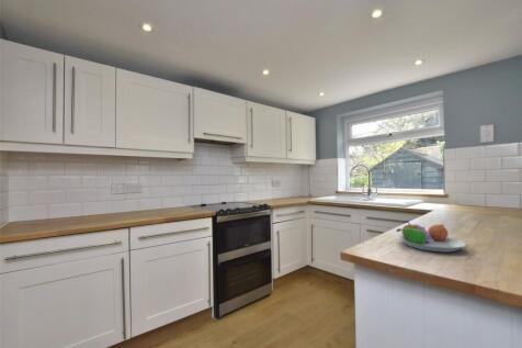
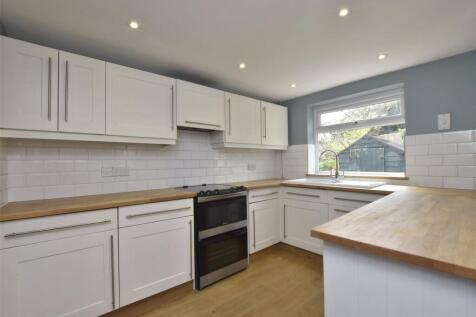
- fruit bowl (427, 234)
